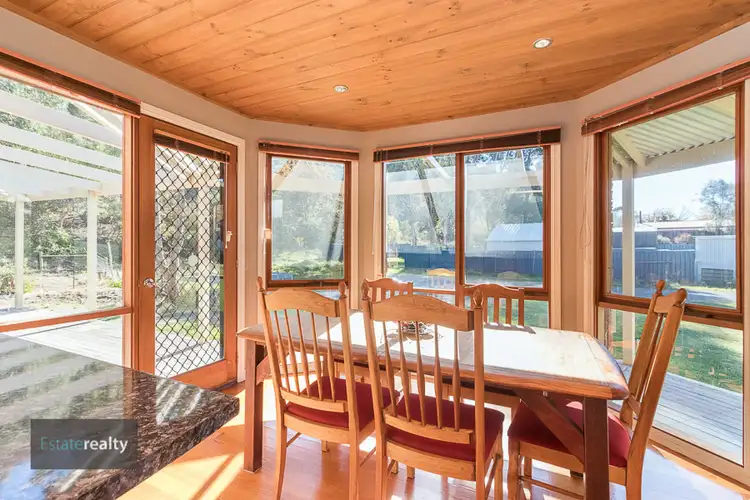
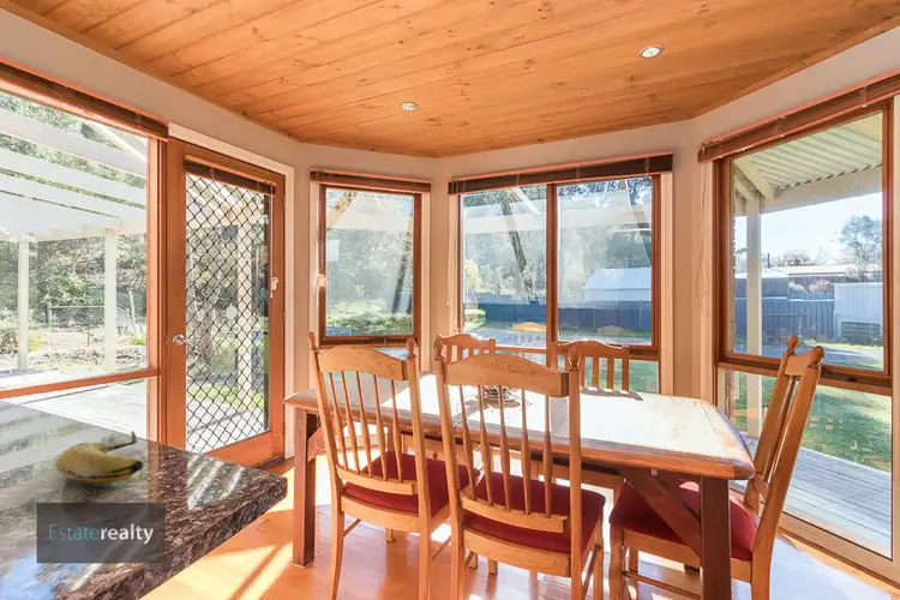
+ fruit (102, 455)
